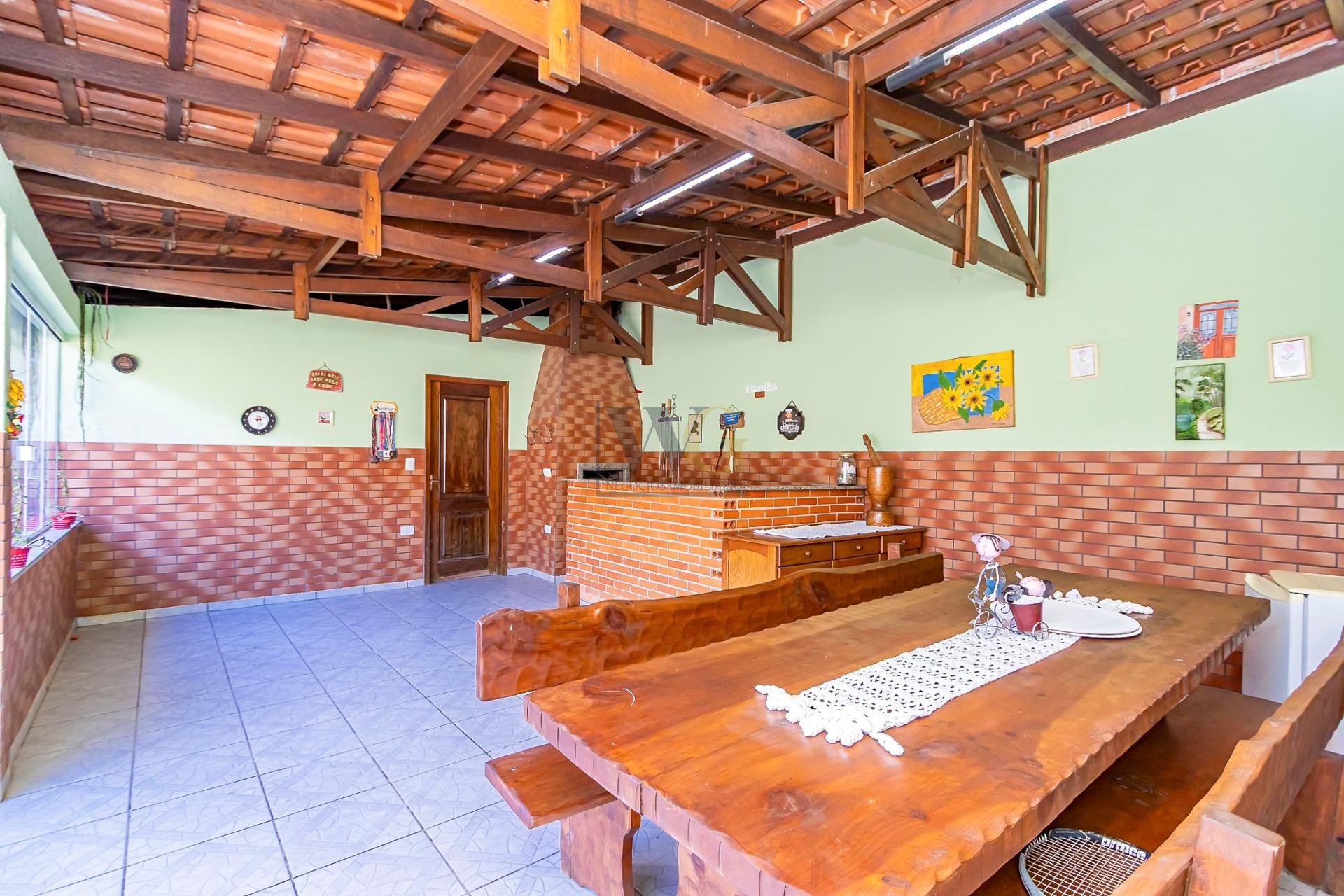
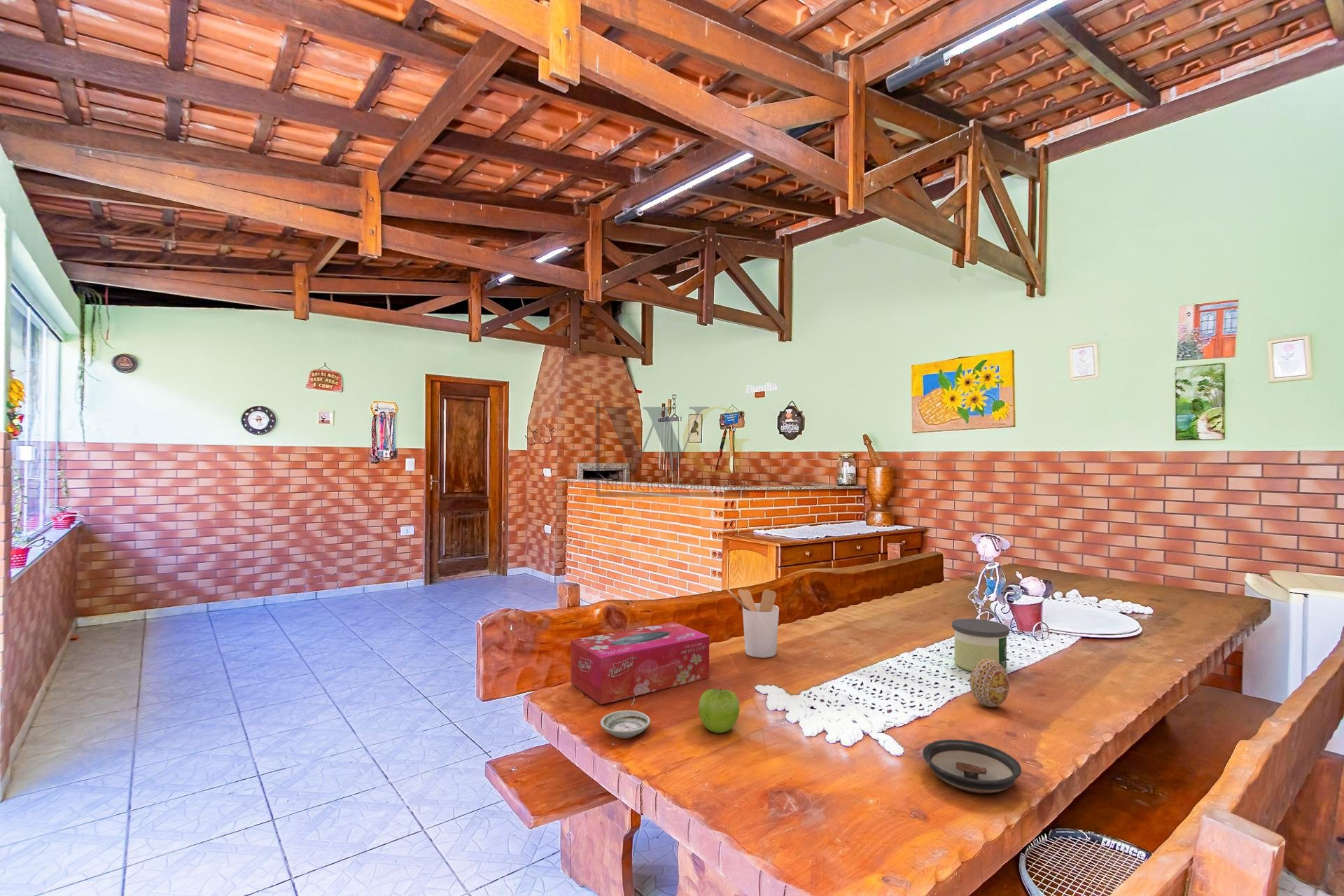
+ saucer (625, 726)
+ candle (980, 646)
+ decorative egg (989, 682)
+ fruit (719, 708)
+ tissue box (640, 659)
+ utensil holder (752, 620)
+ saucer (970, 770)
